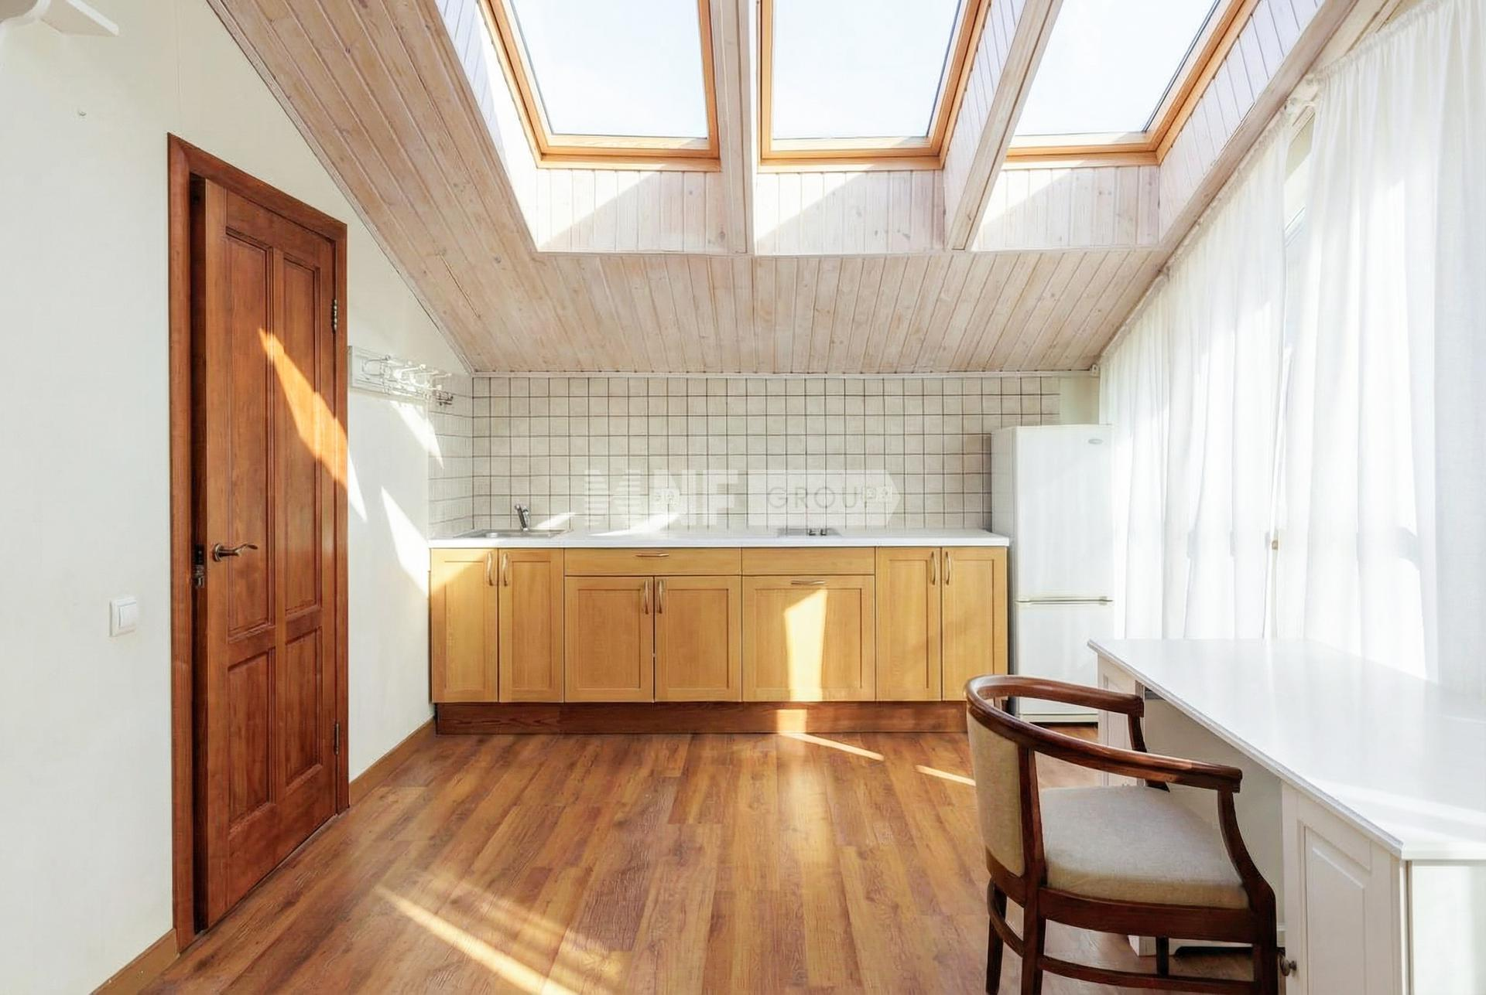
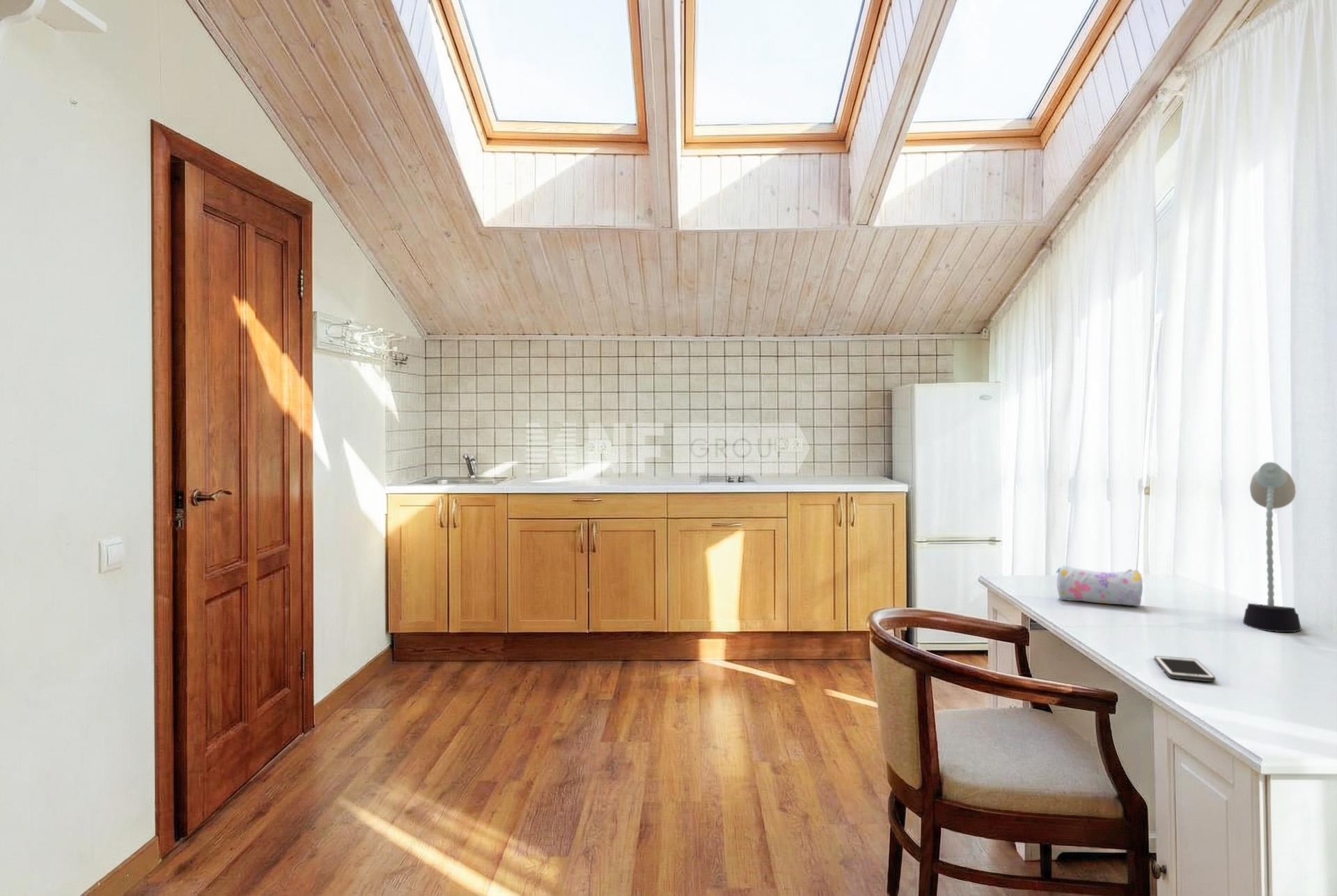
+ pencil case (1099, 585)
+ cell phone (1183, 668)
+ desk lamp (1271, 543)
